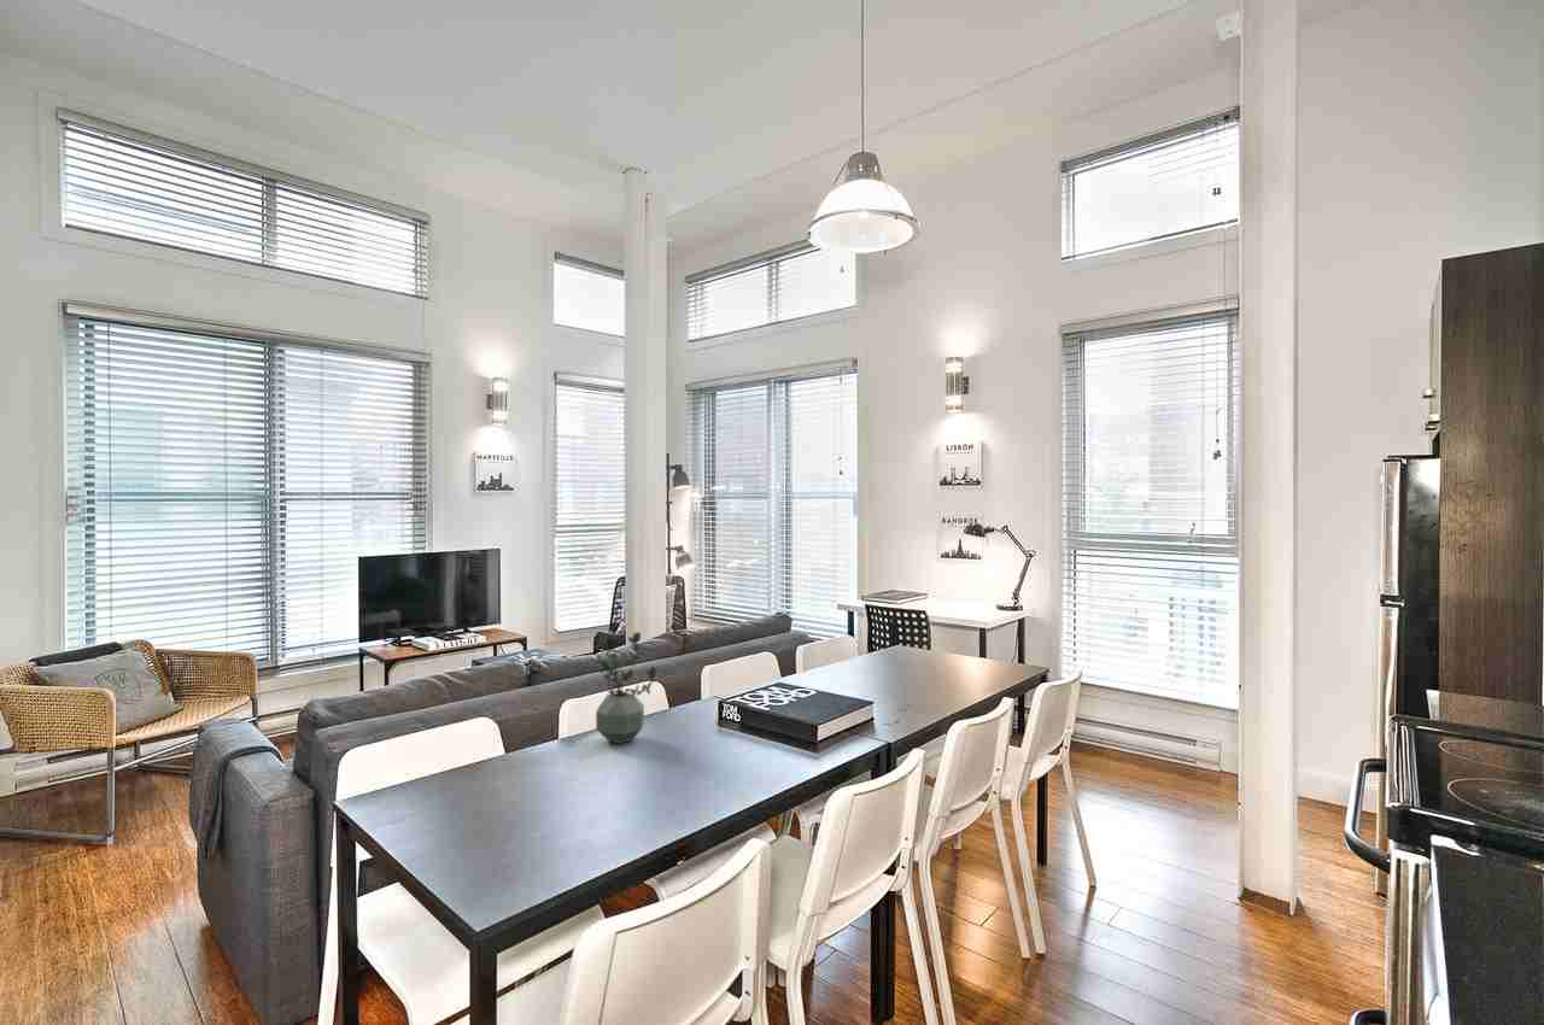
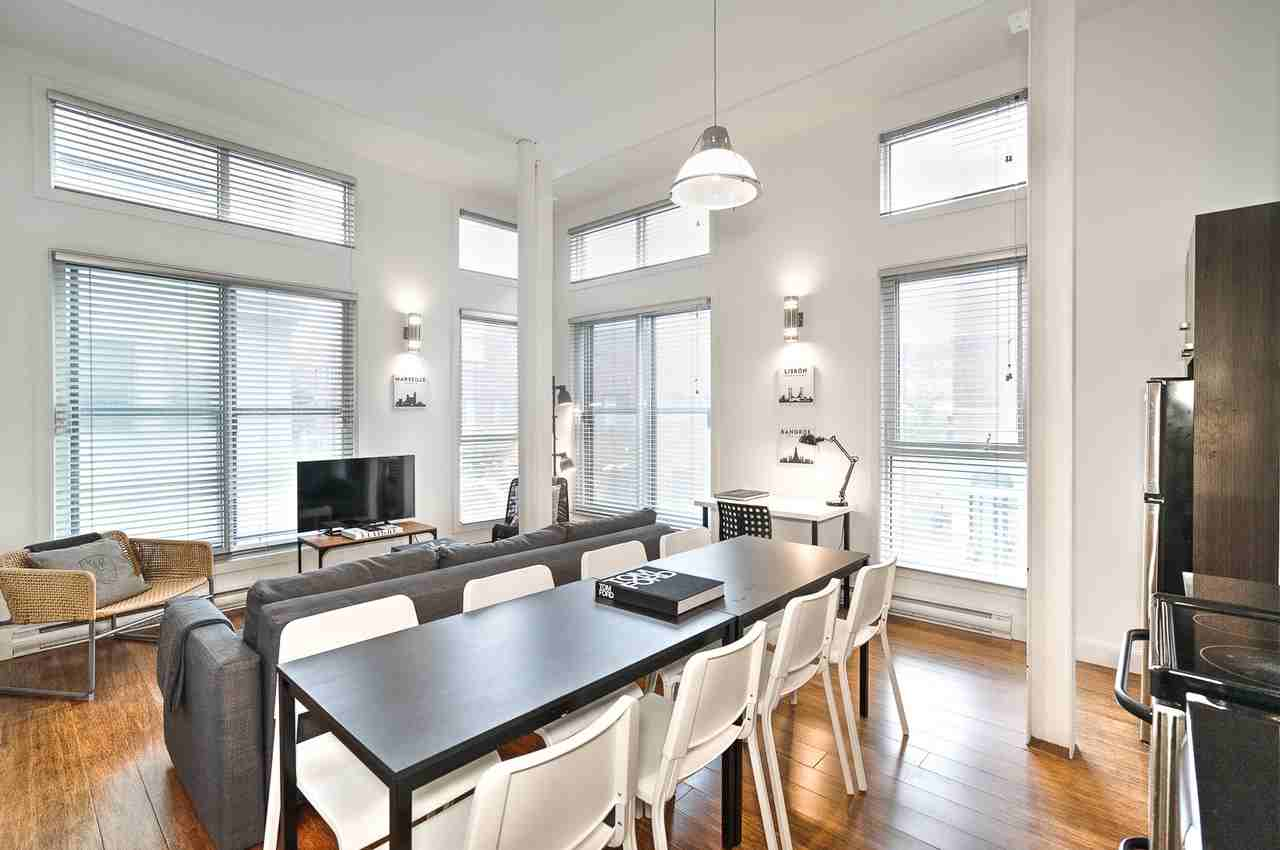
- potted plant (622, 685)
